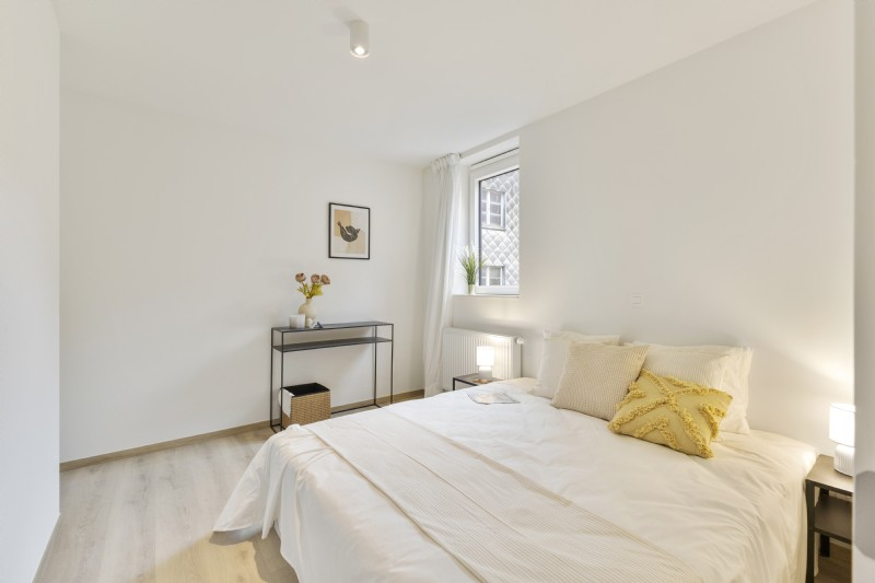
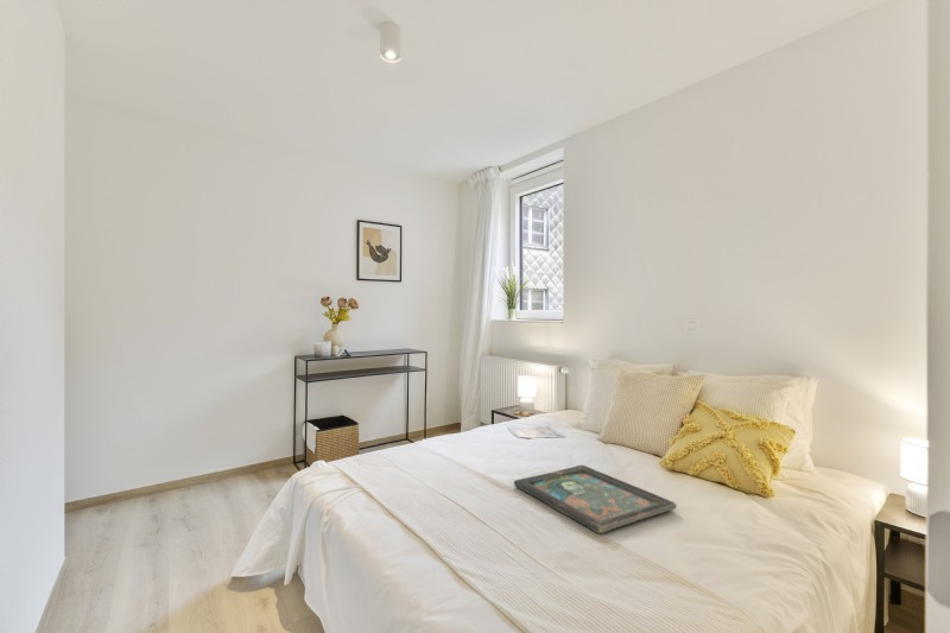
+ decorative tray (589, 493)
